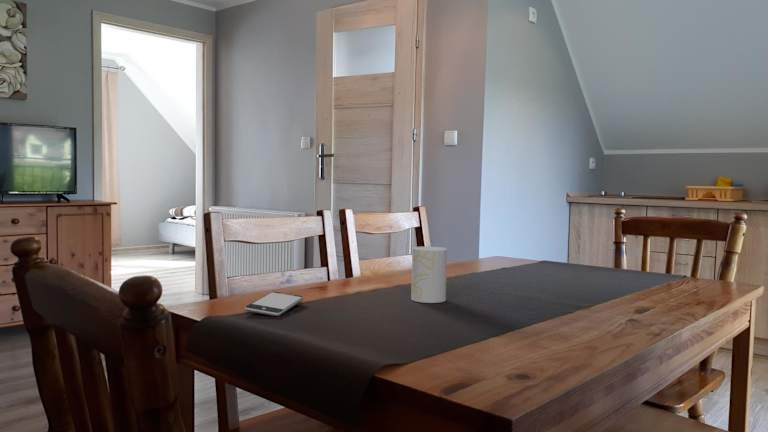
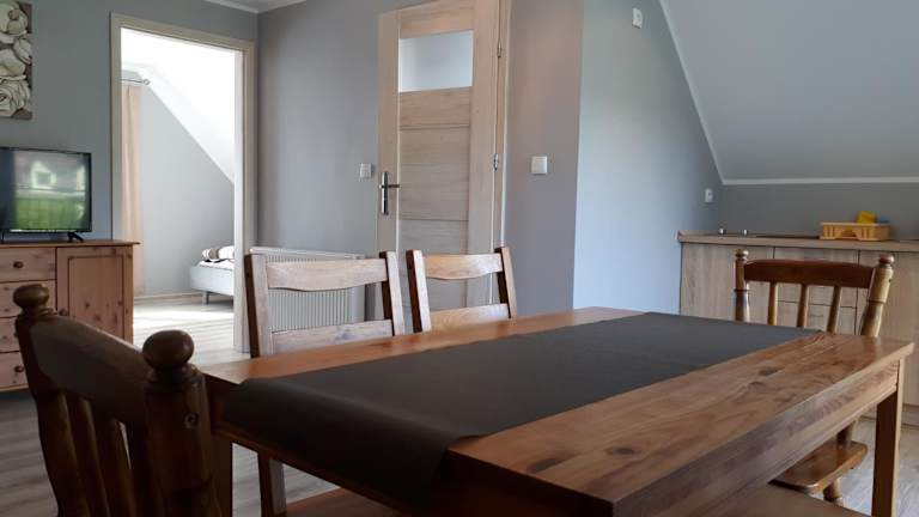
- smartphone (275, 303)
- cup (429, 273)
